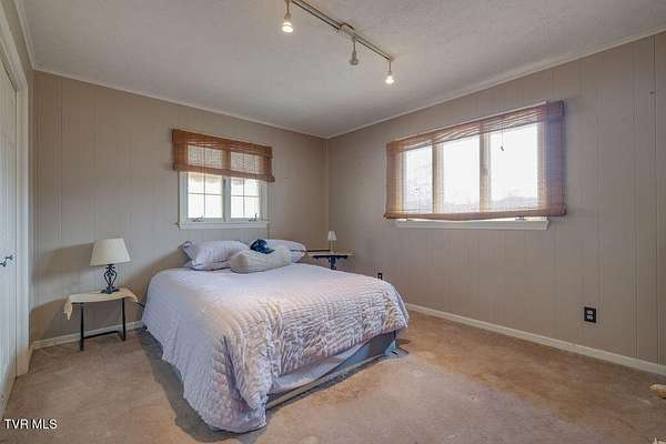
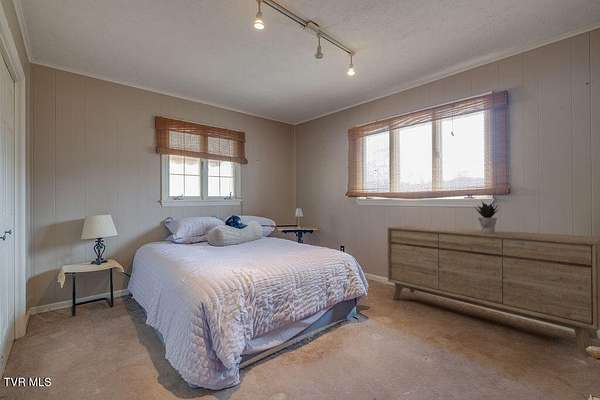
+ potted plant (486, 215)
+ sideboard (476, 273)
